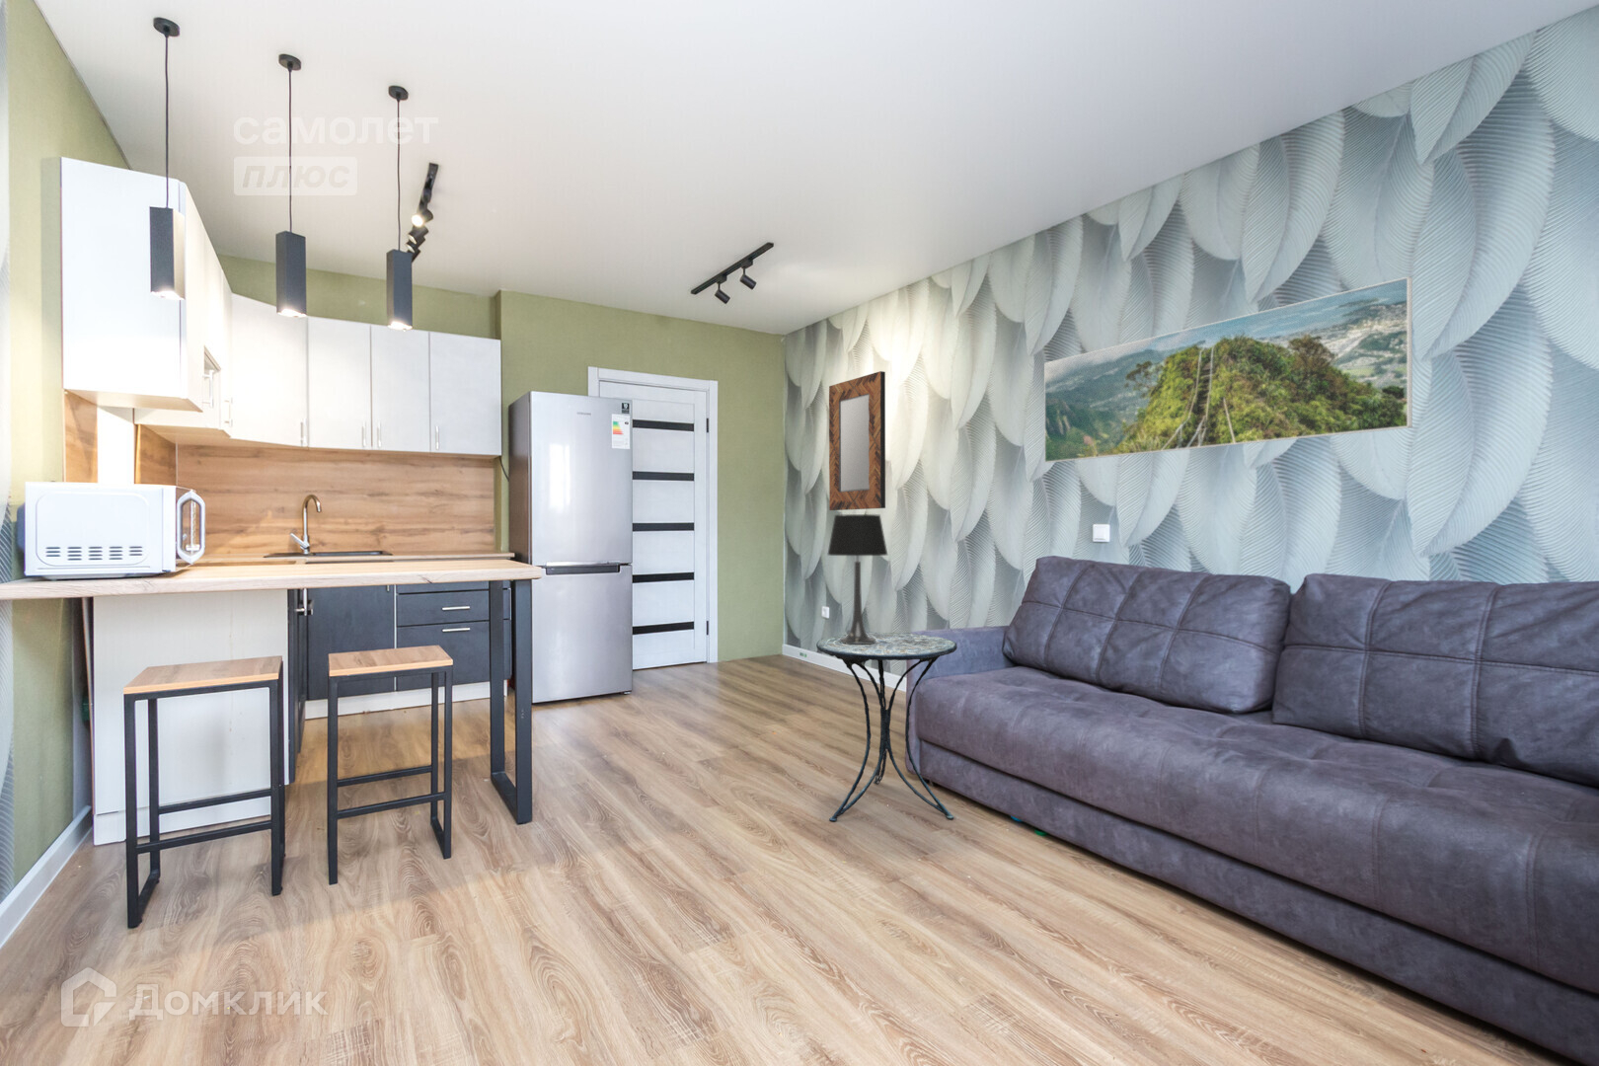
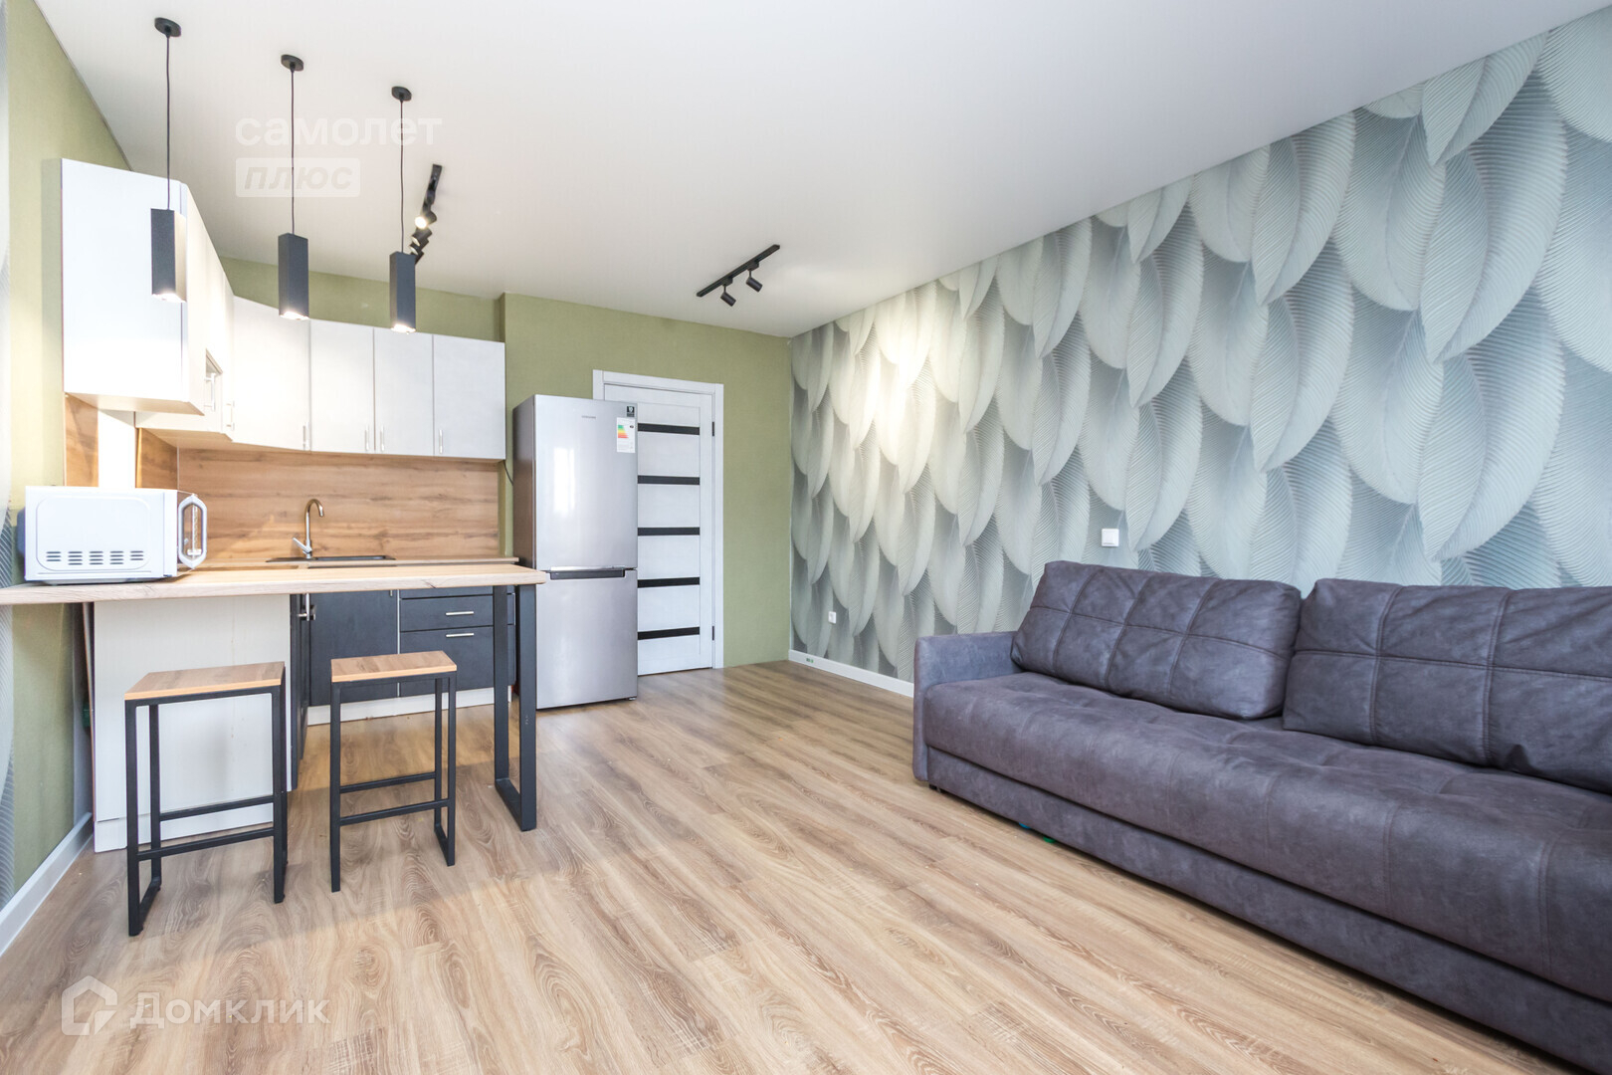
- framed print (1191, 388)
- table lamp (857, 577)
- side table (885, 723)
- home mirror (854, 444)
